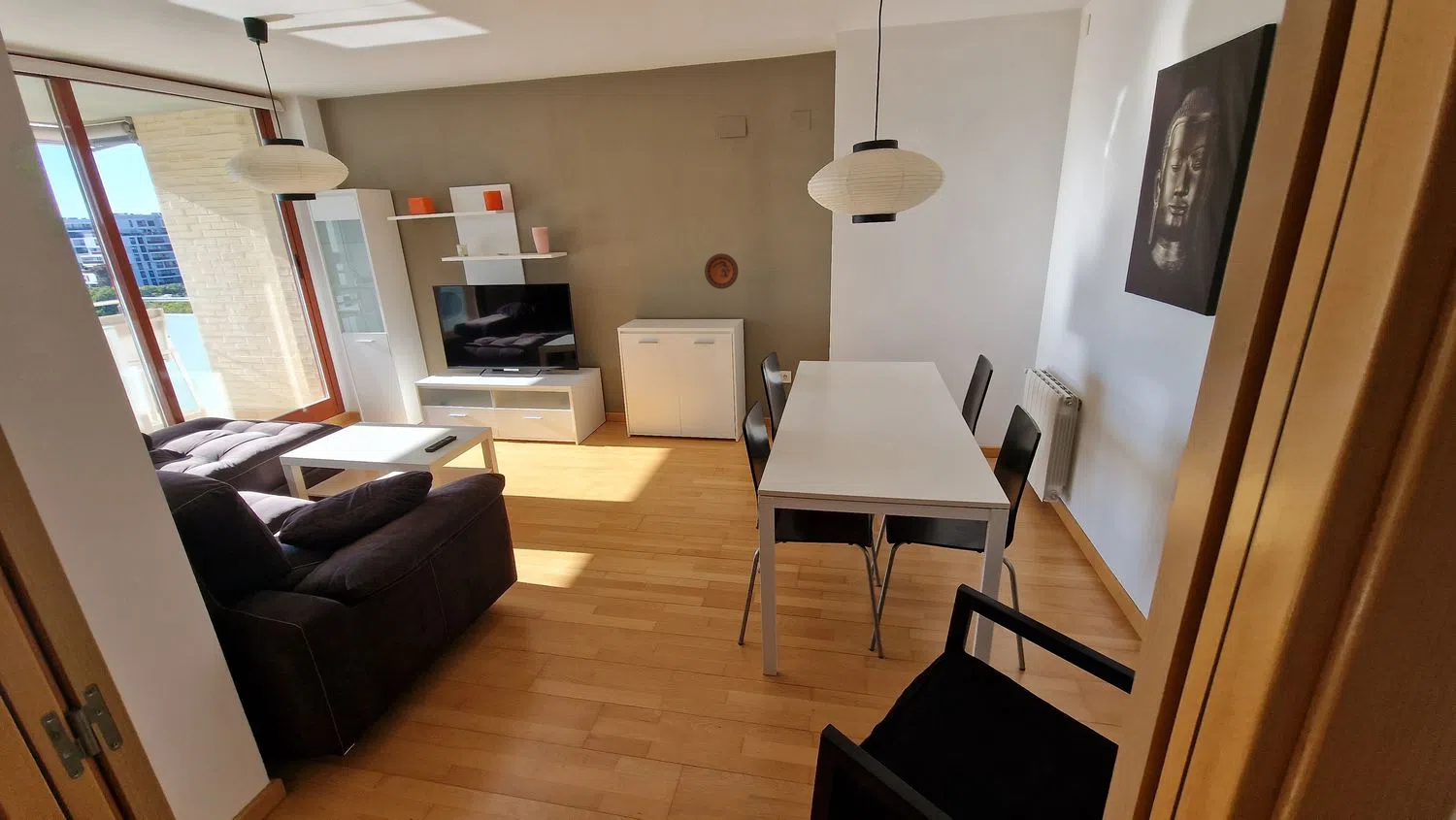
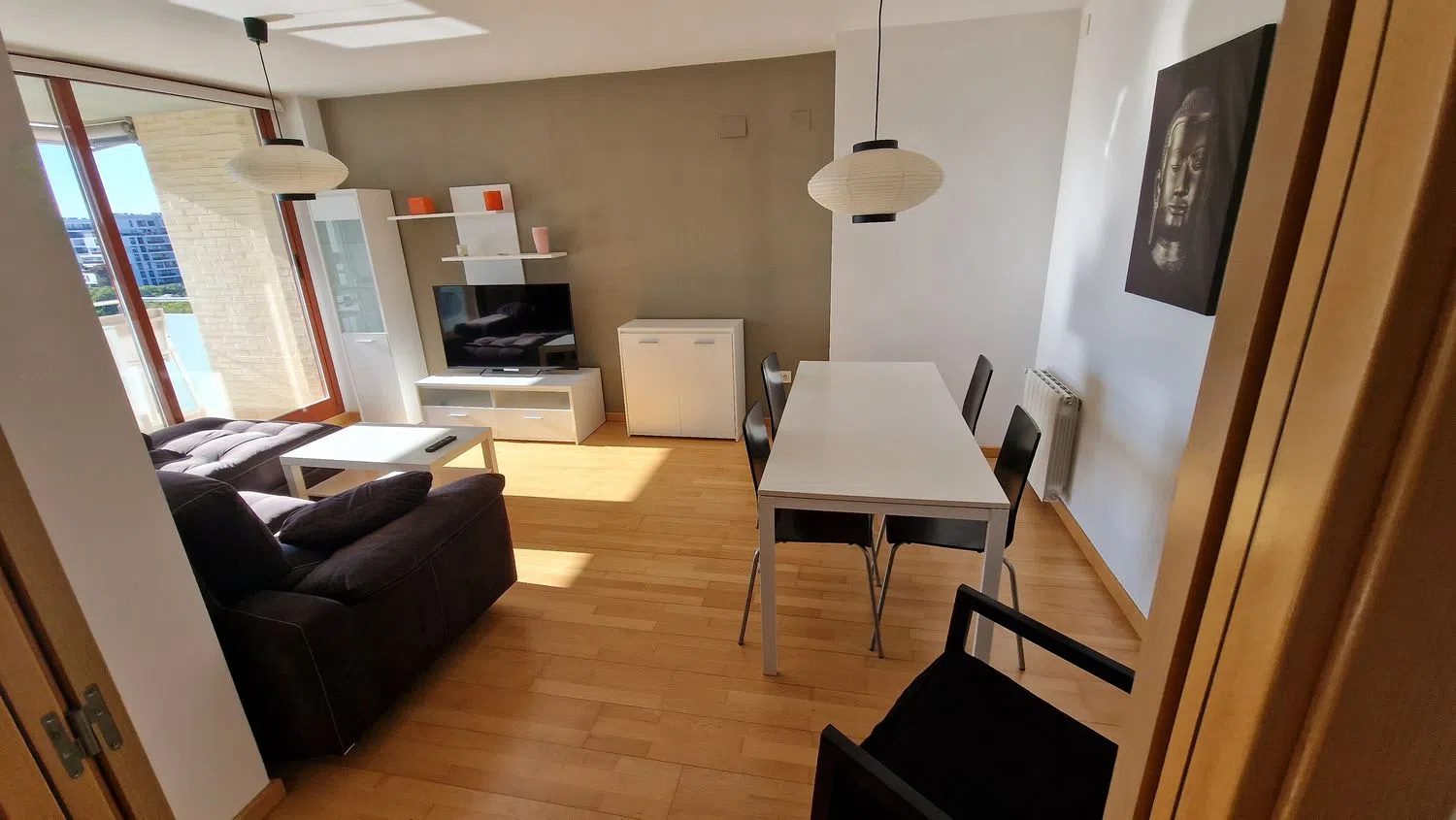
- decorative plate (721, 271)
